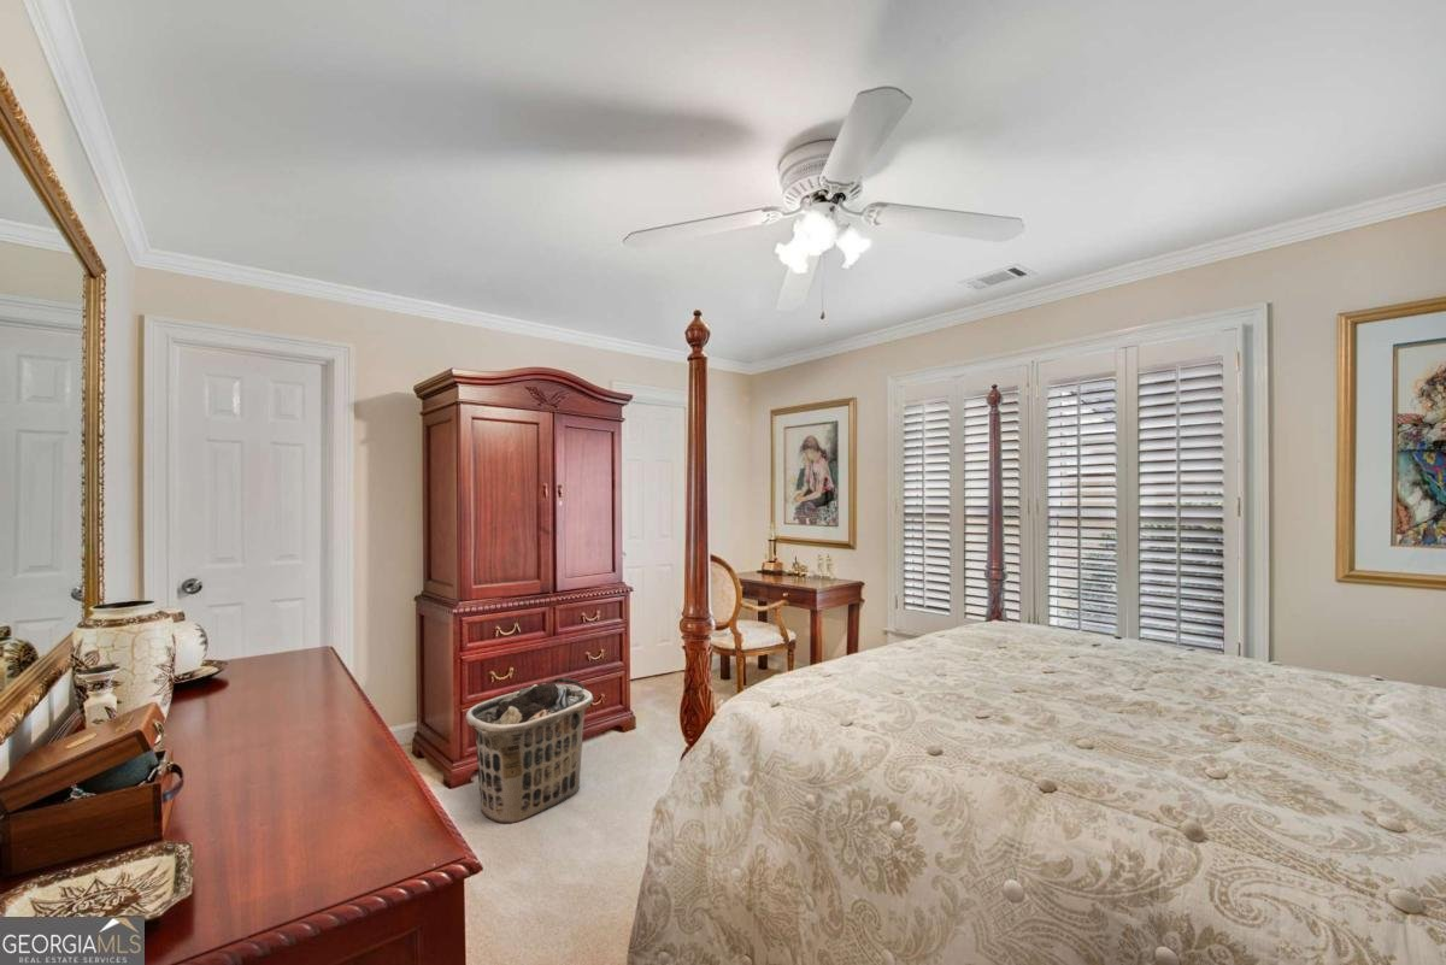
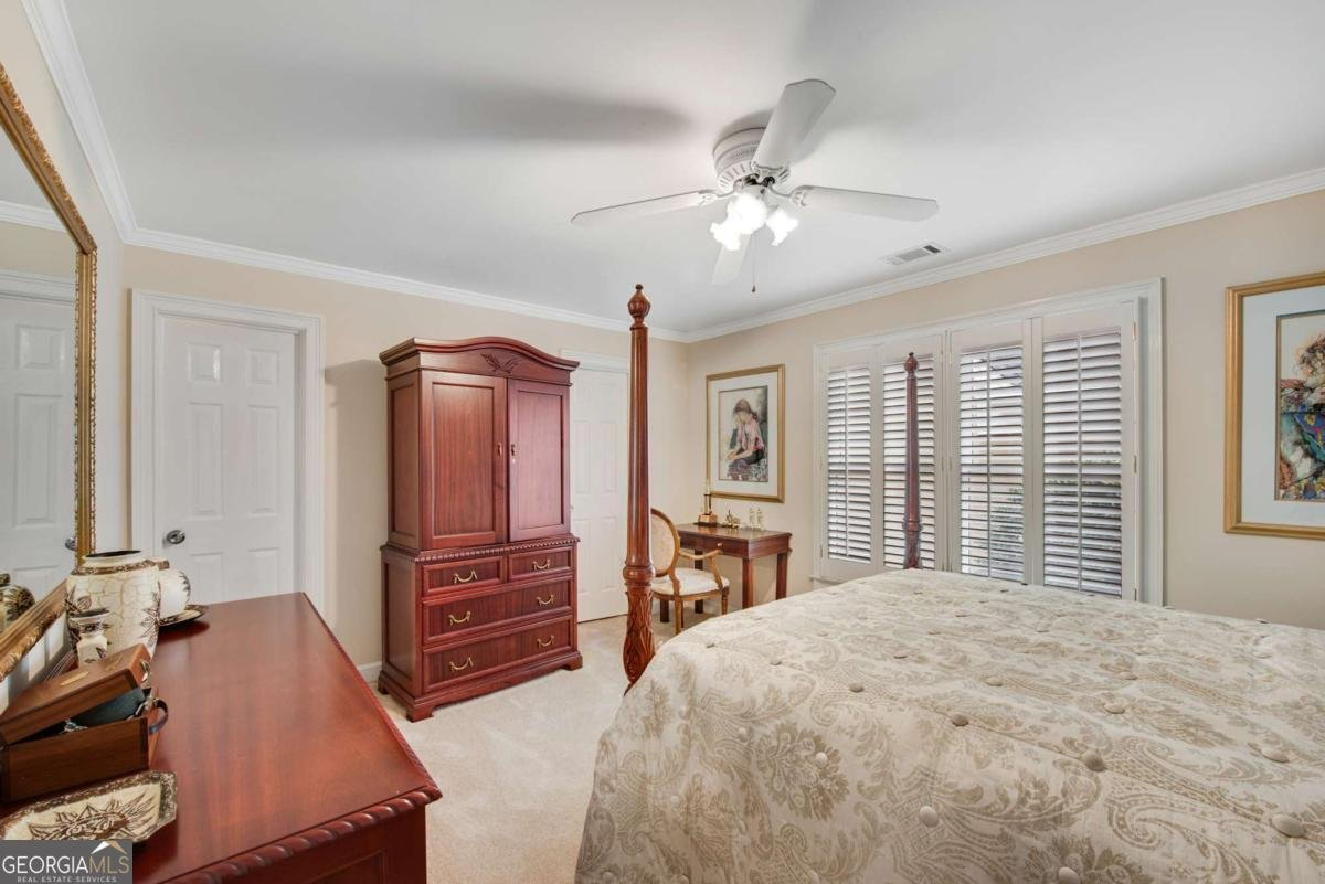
- clothes hamper (531, 741)
